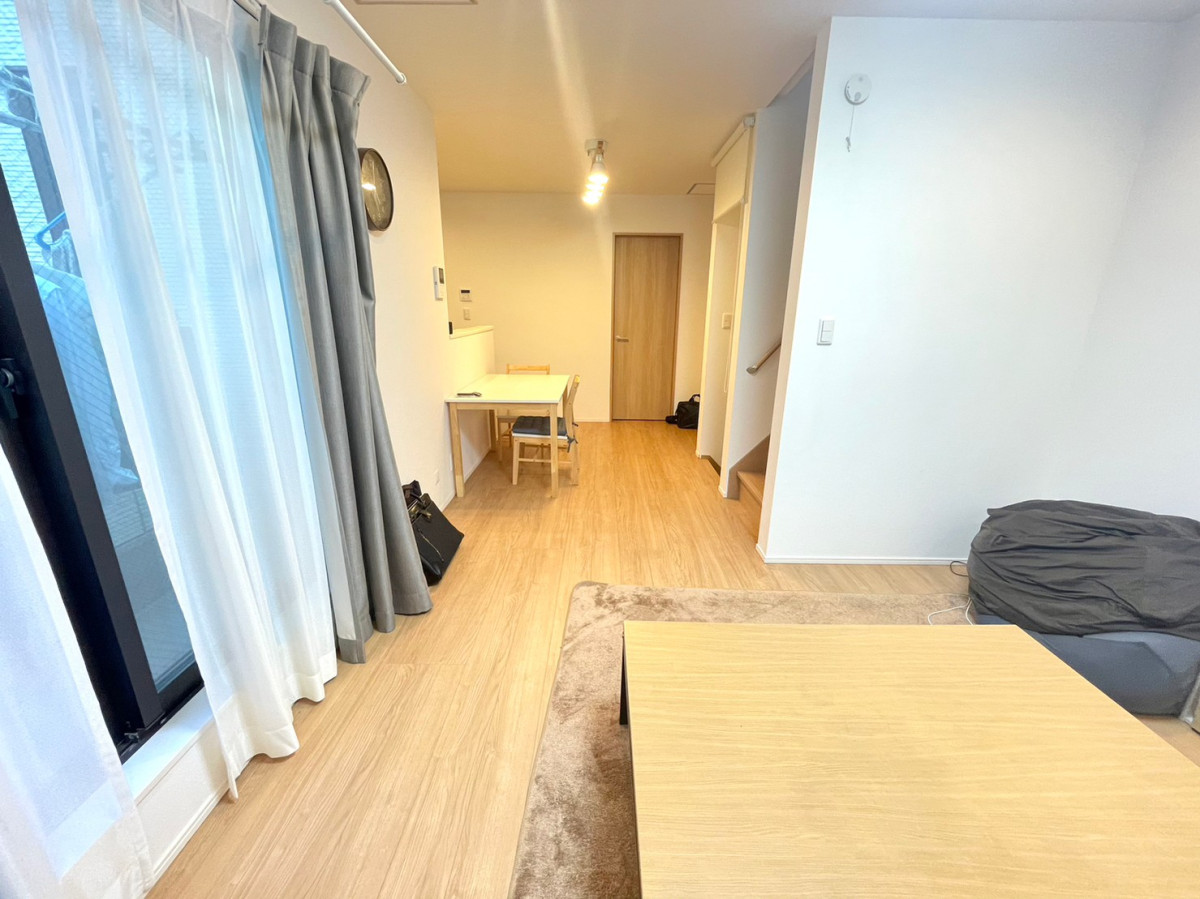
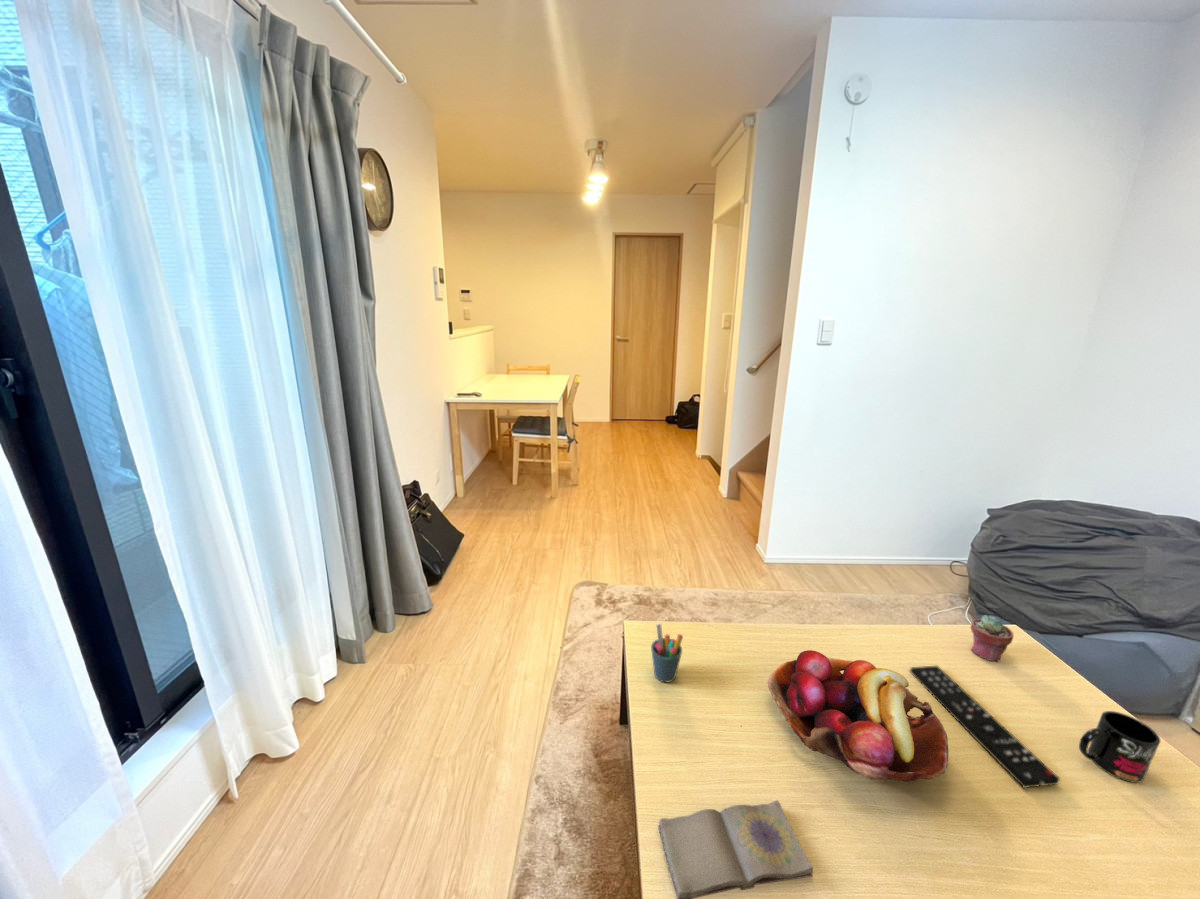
+ diary (732, 845)
+ remote control (975, 718)
+ mug (1112, 745)
+ fruit basket (856, 707)
+ potted succulent (990, 635)
+ pen holder (666, 654)
